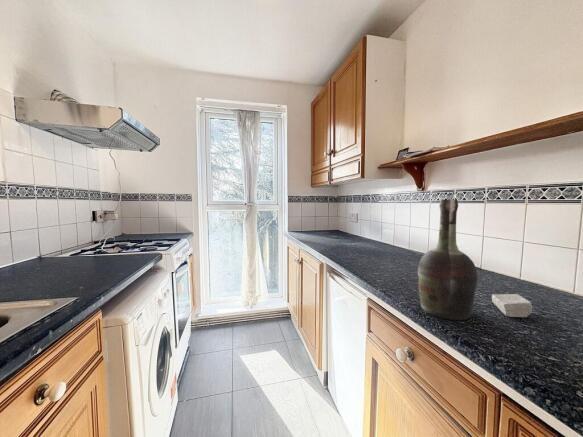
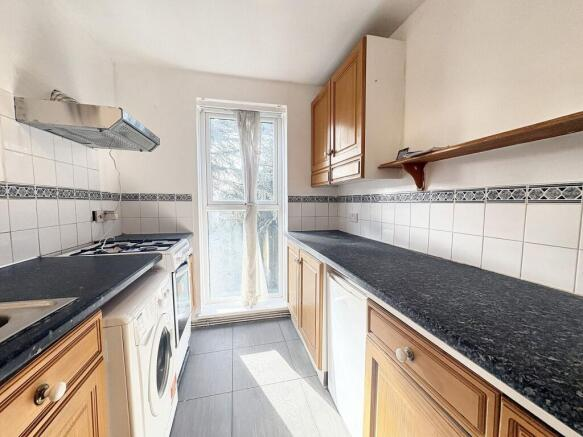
- soap bar (511, 302)
- cognac bottle (446, 255)
